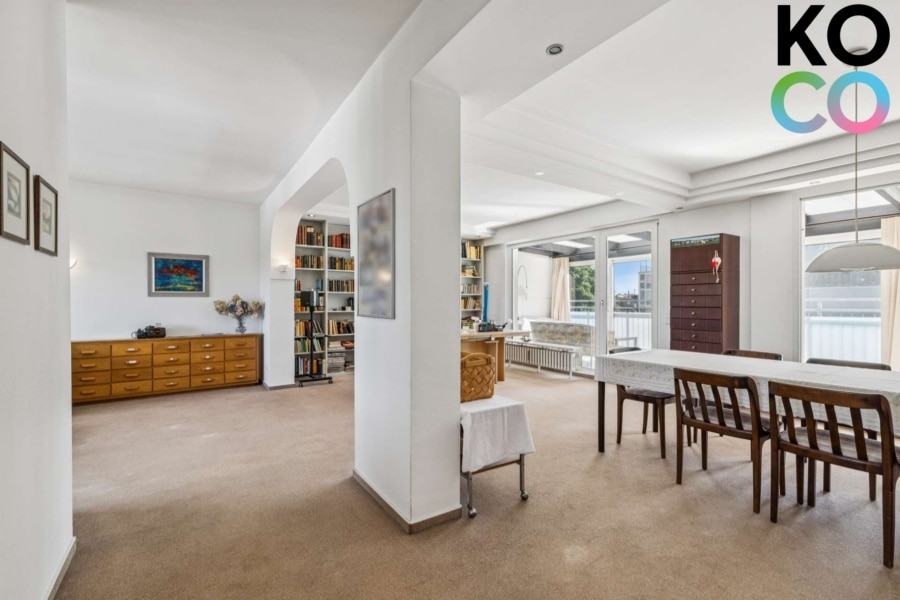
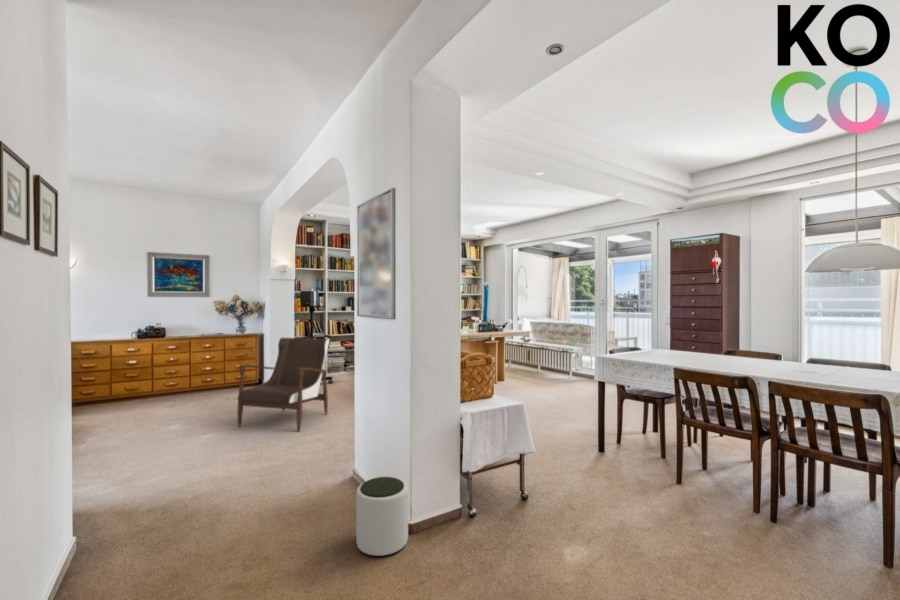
+ armchair (288, 380)
+ plant pot (382, 514)
